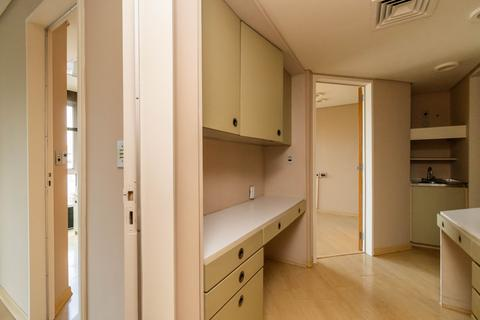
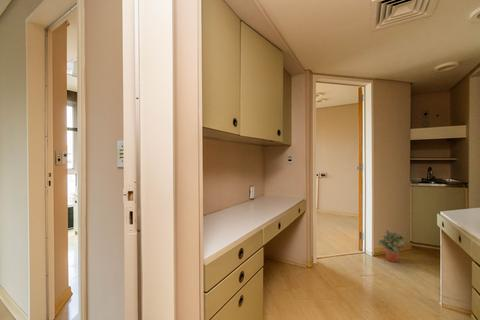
+ potted plant (392, 245)
